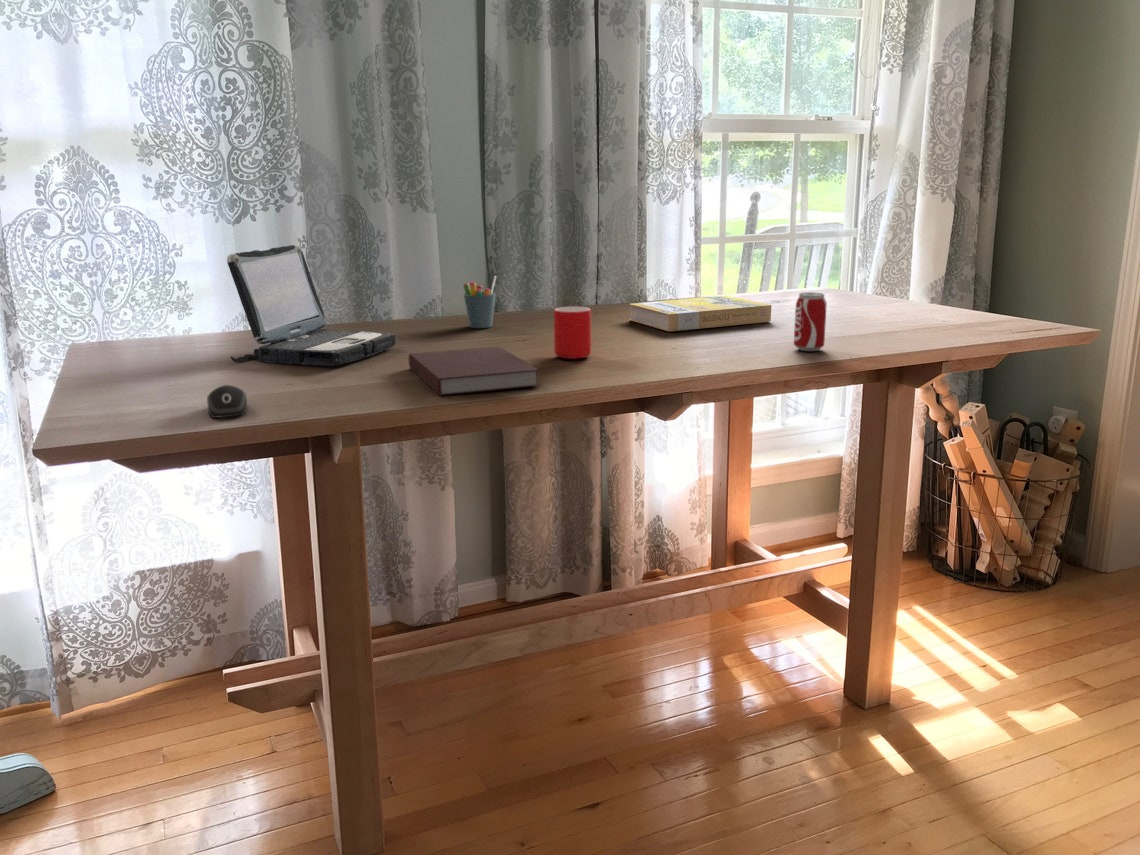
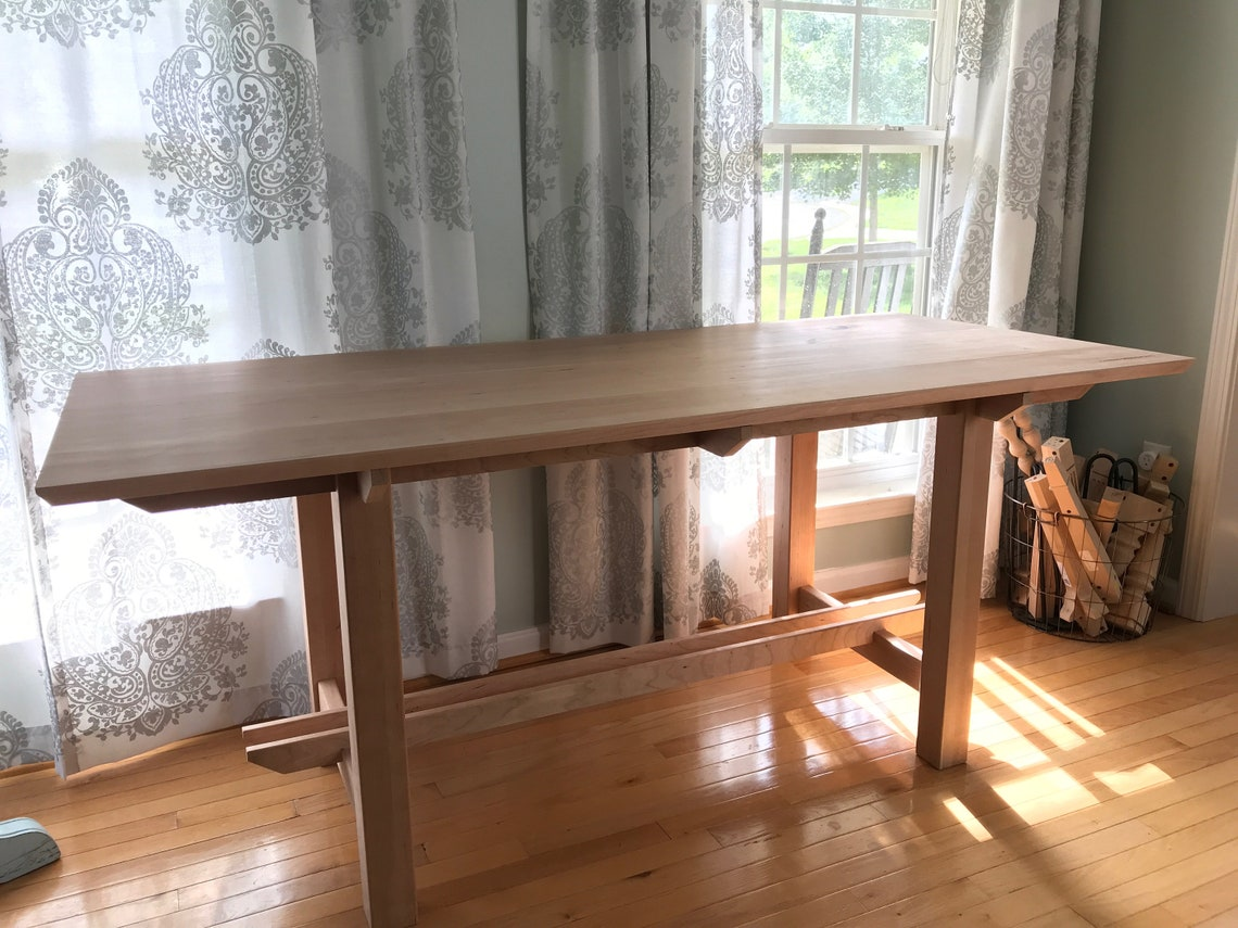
- pen holder (479, 301)
- mug (568, 331)
- laptop (311, 302)
- book (699, 312)
- beverage can (810, 321)
- computer mouse (227, 398)
- notebook (471, 369)
